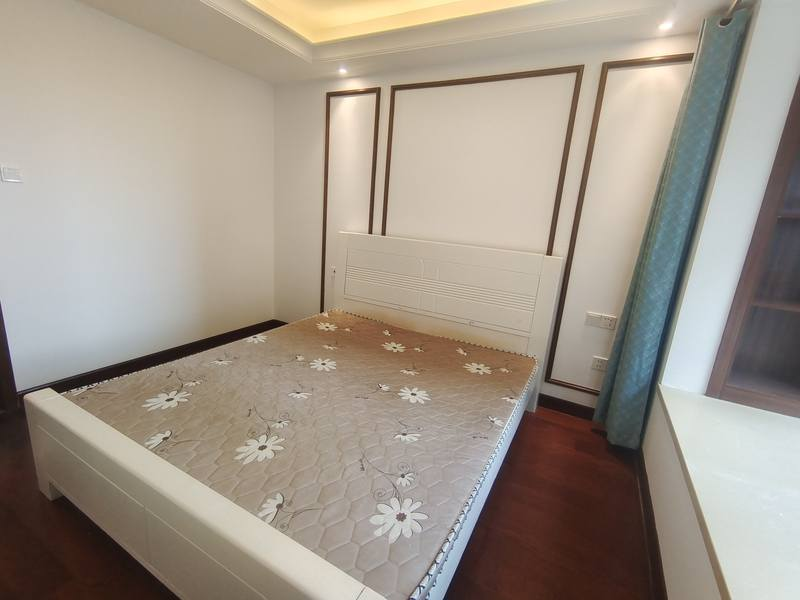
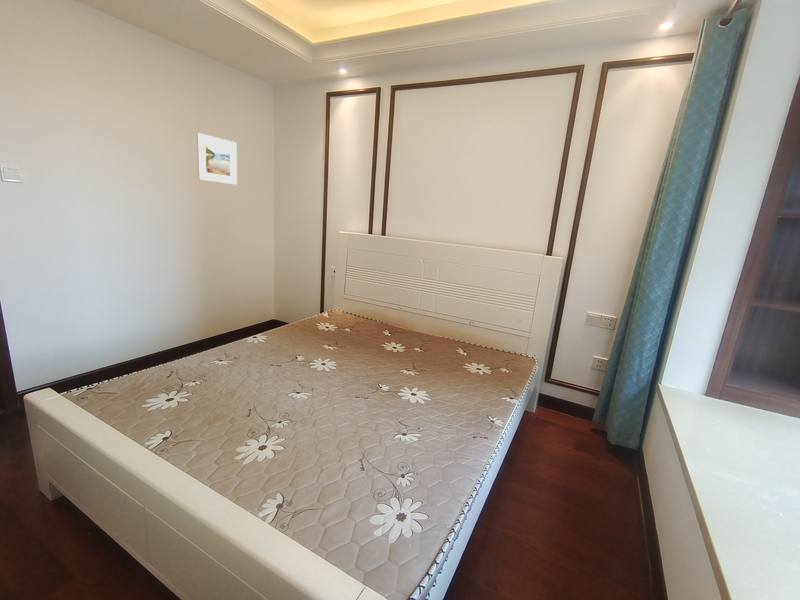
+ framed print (217, 160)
